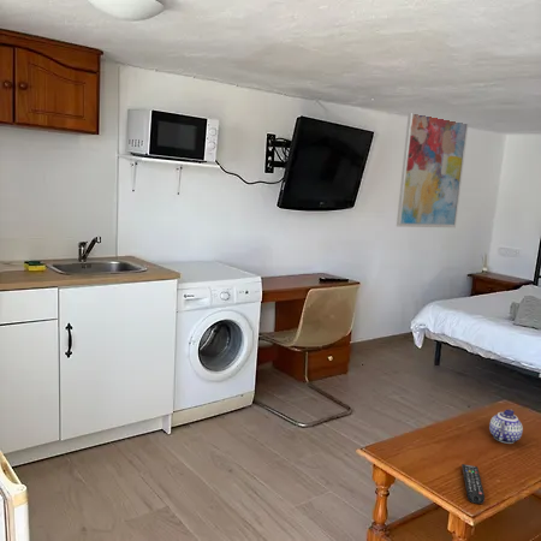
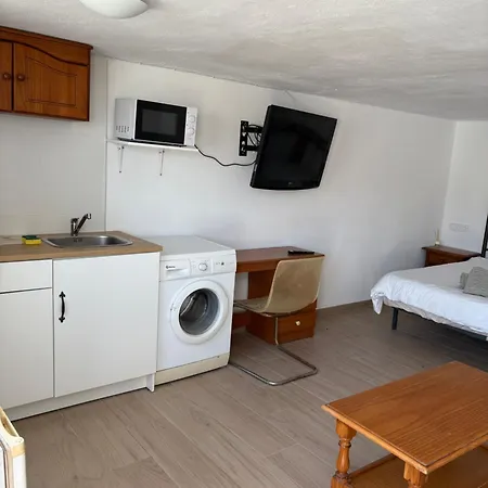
- teapot (506, 424)
- wall art (434, 168)
- remote control (472, 481)
